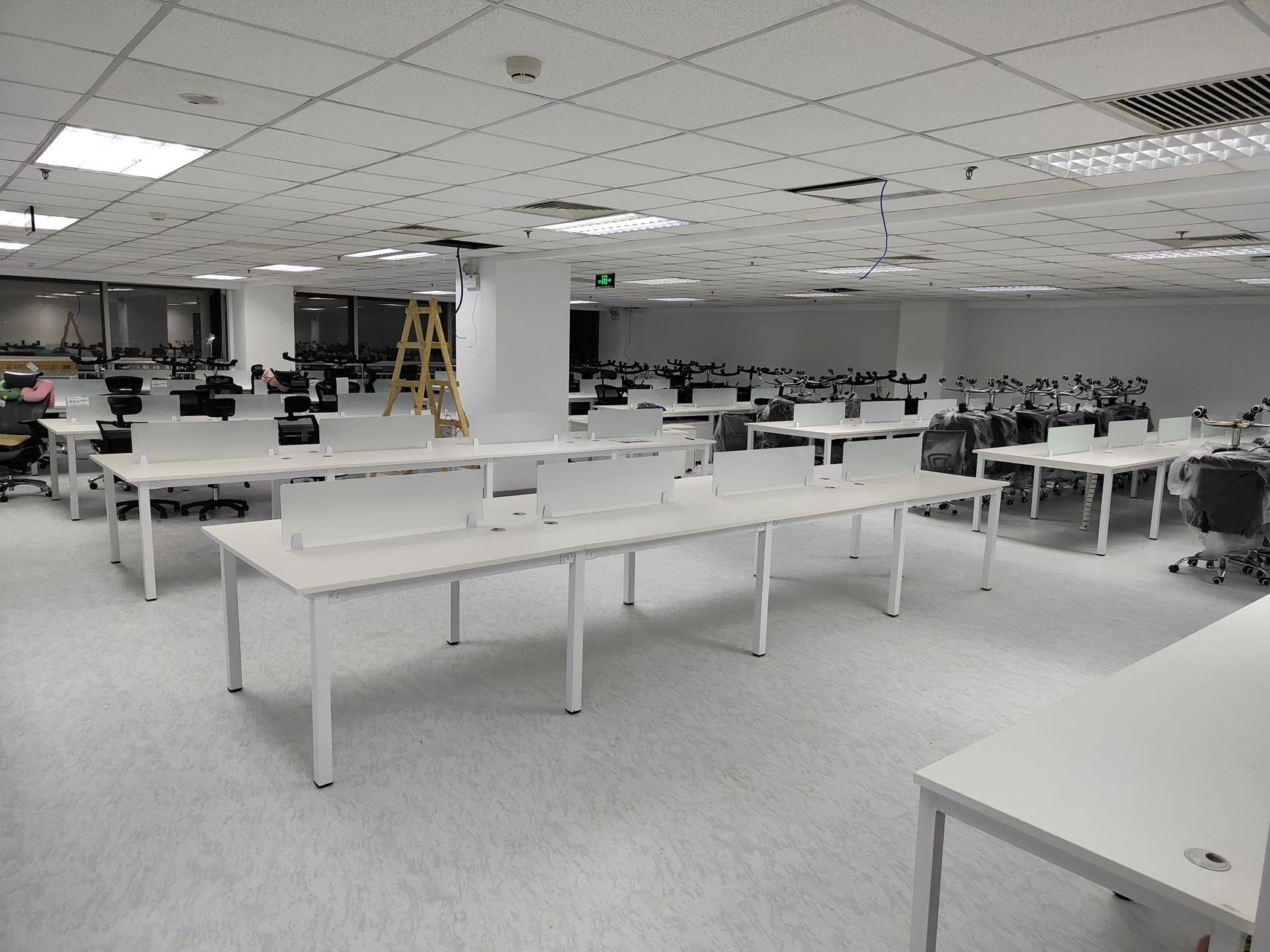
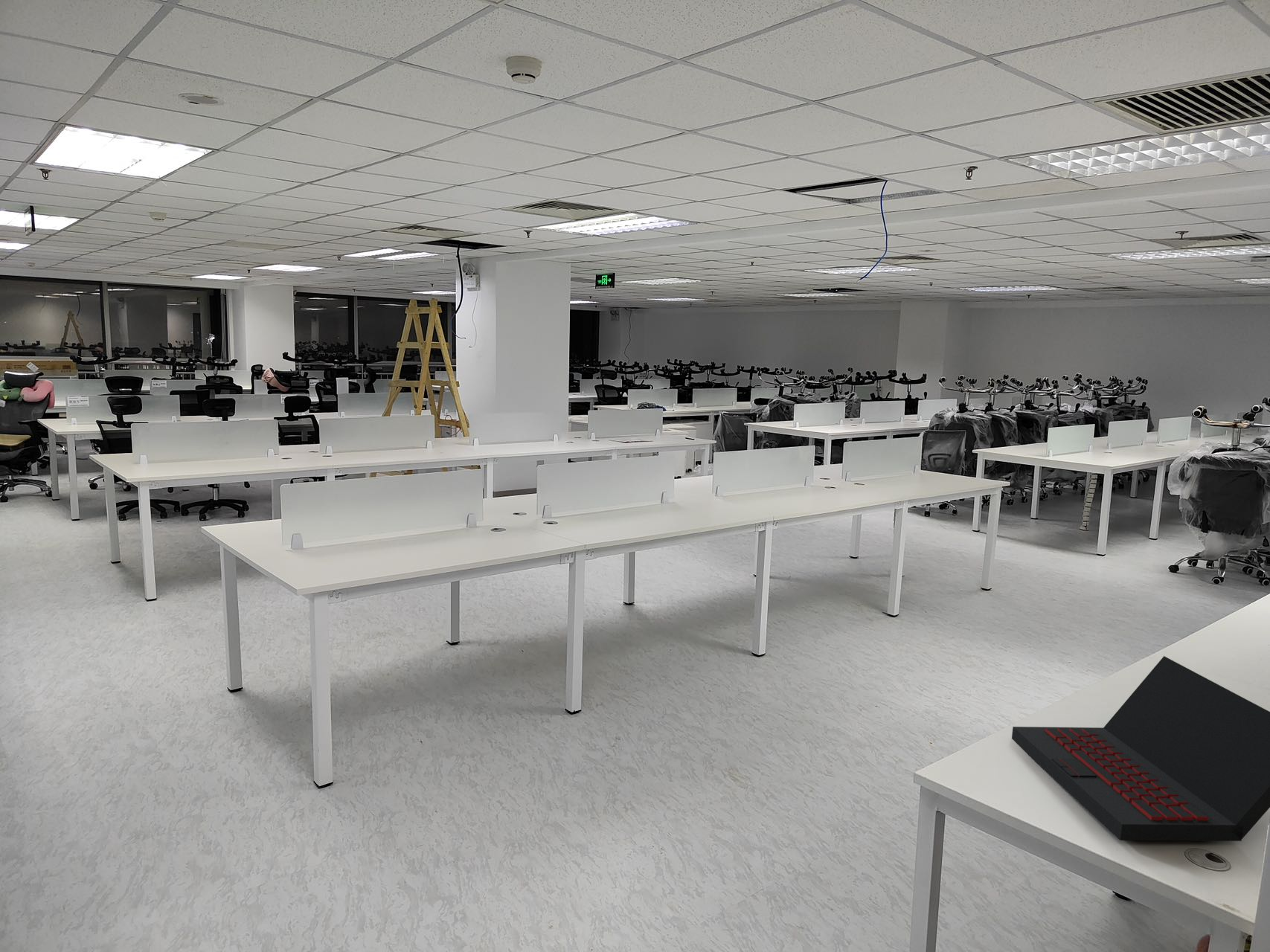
+ laptop (1149, 737)
